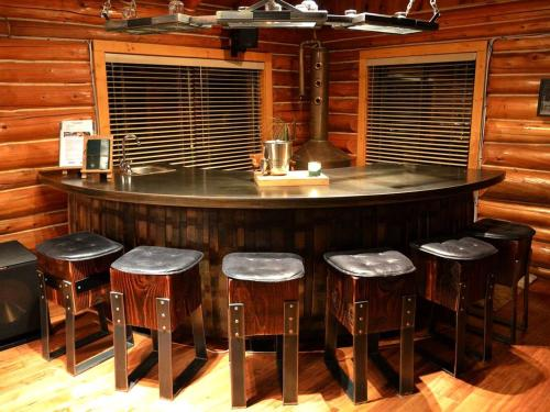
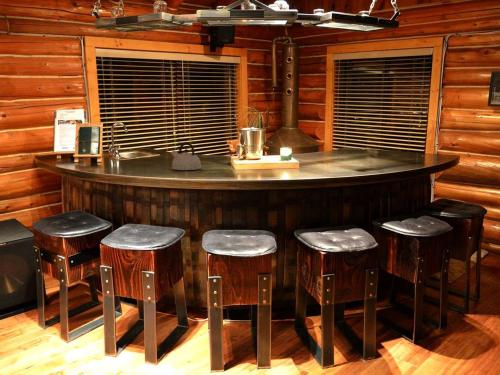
+ kettle (185, 155)
